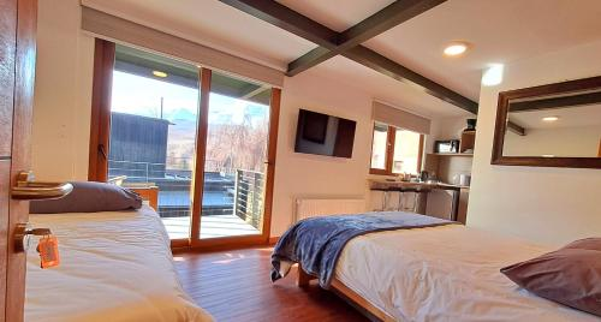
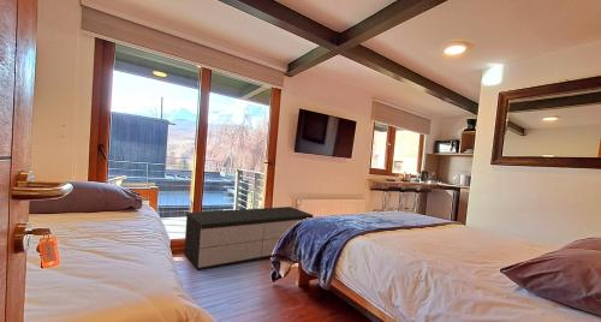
+ storage bench (251, 233)
